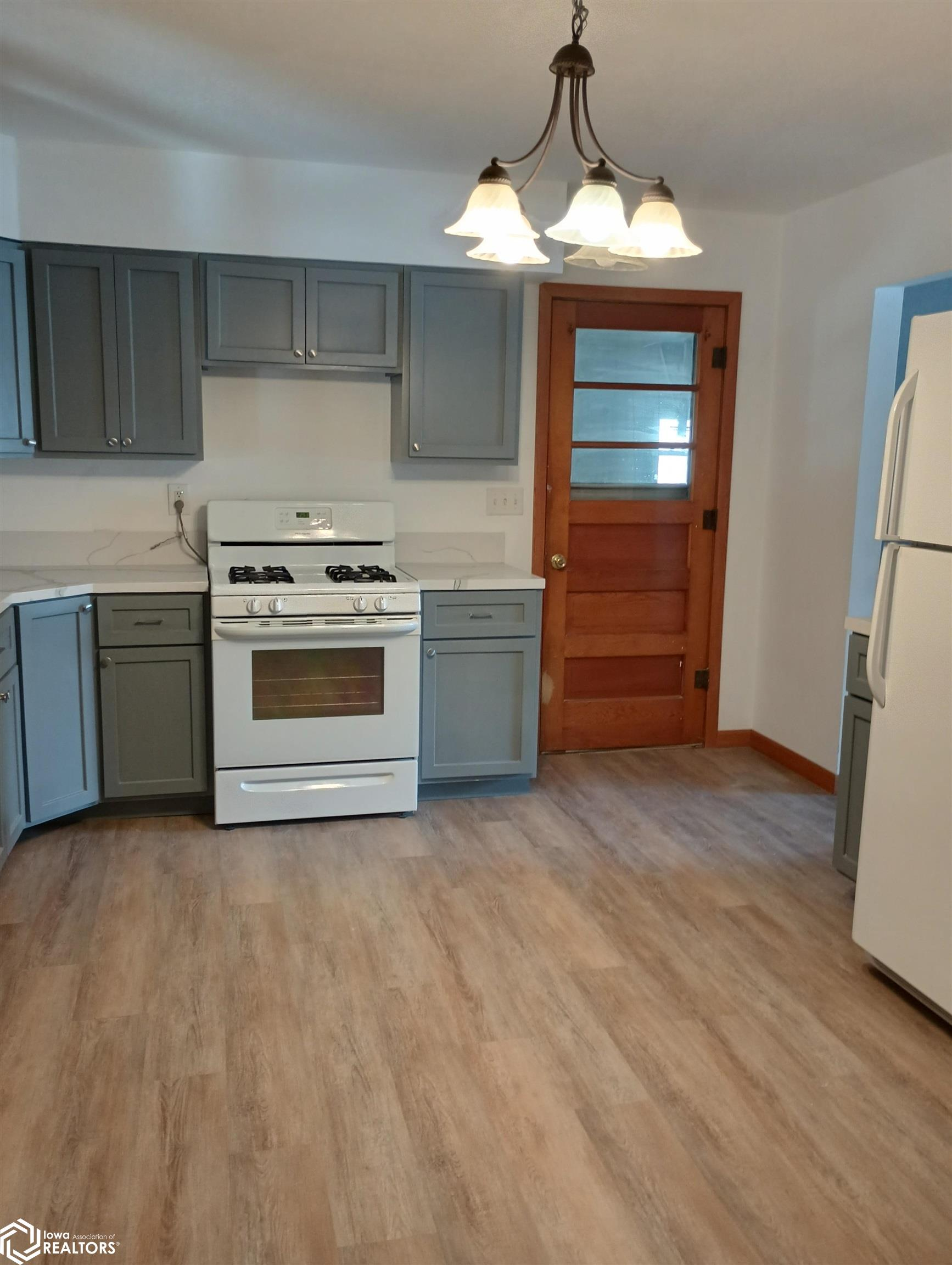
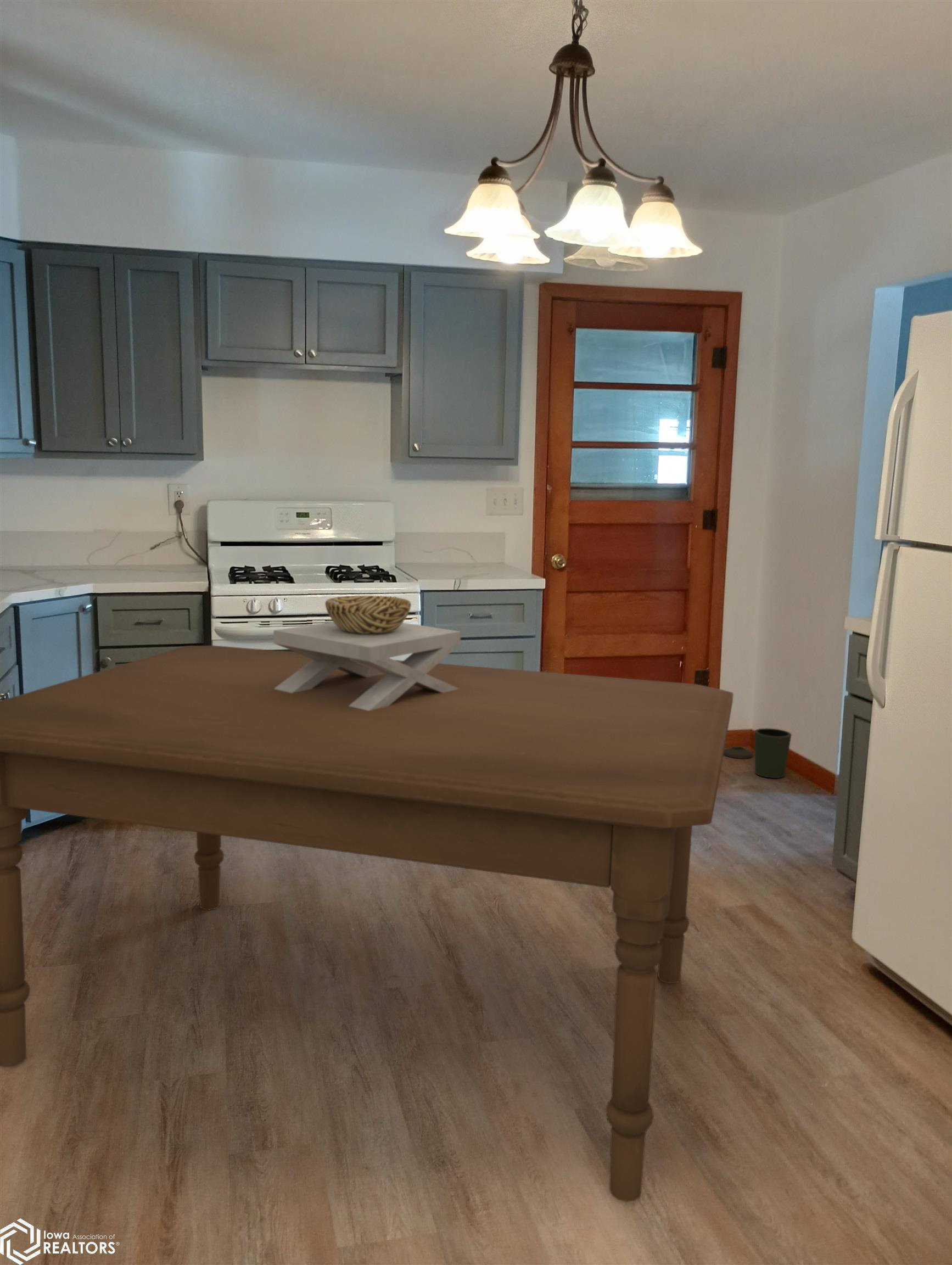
+ decorative bowl (368, 644)
+ trash can (755, 744)
+ dining table (371, 855)
